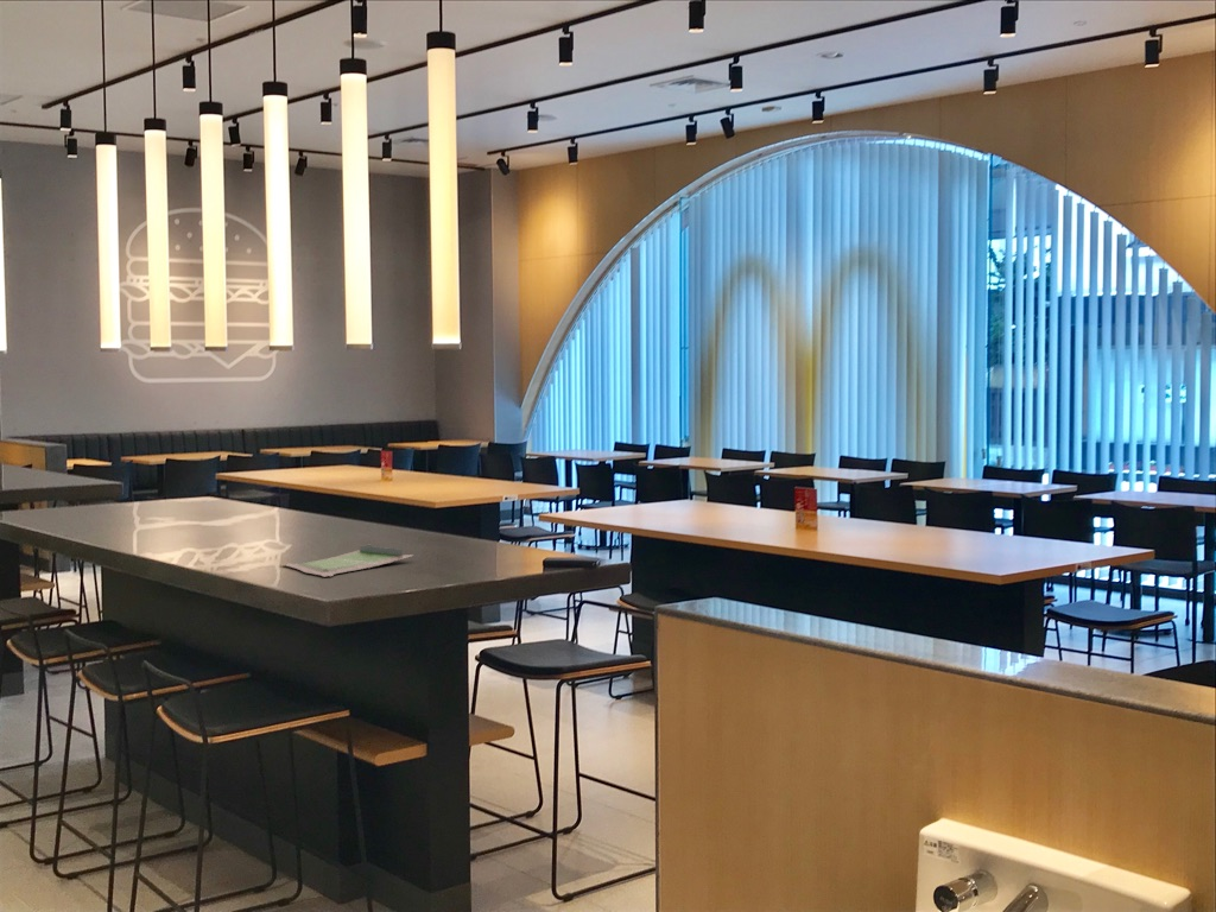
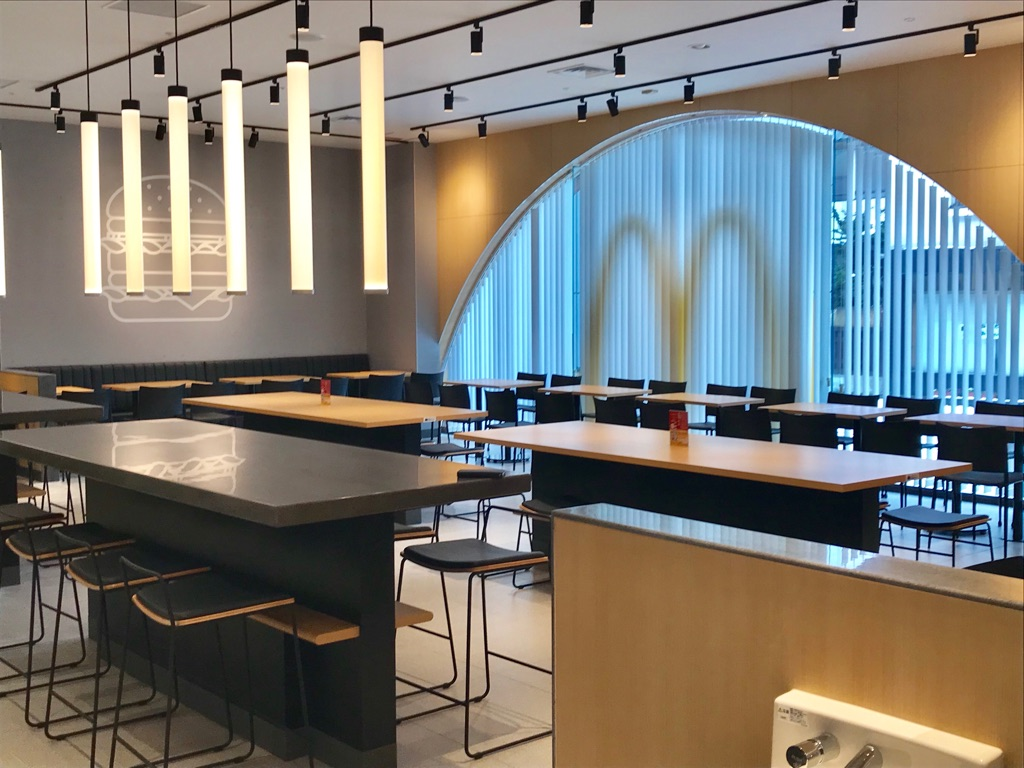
- food tray (340, 558)
